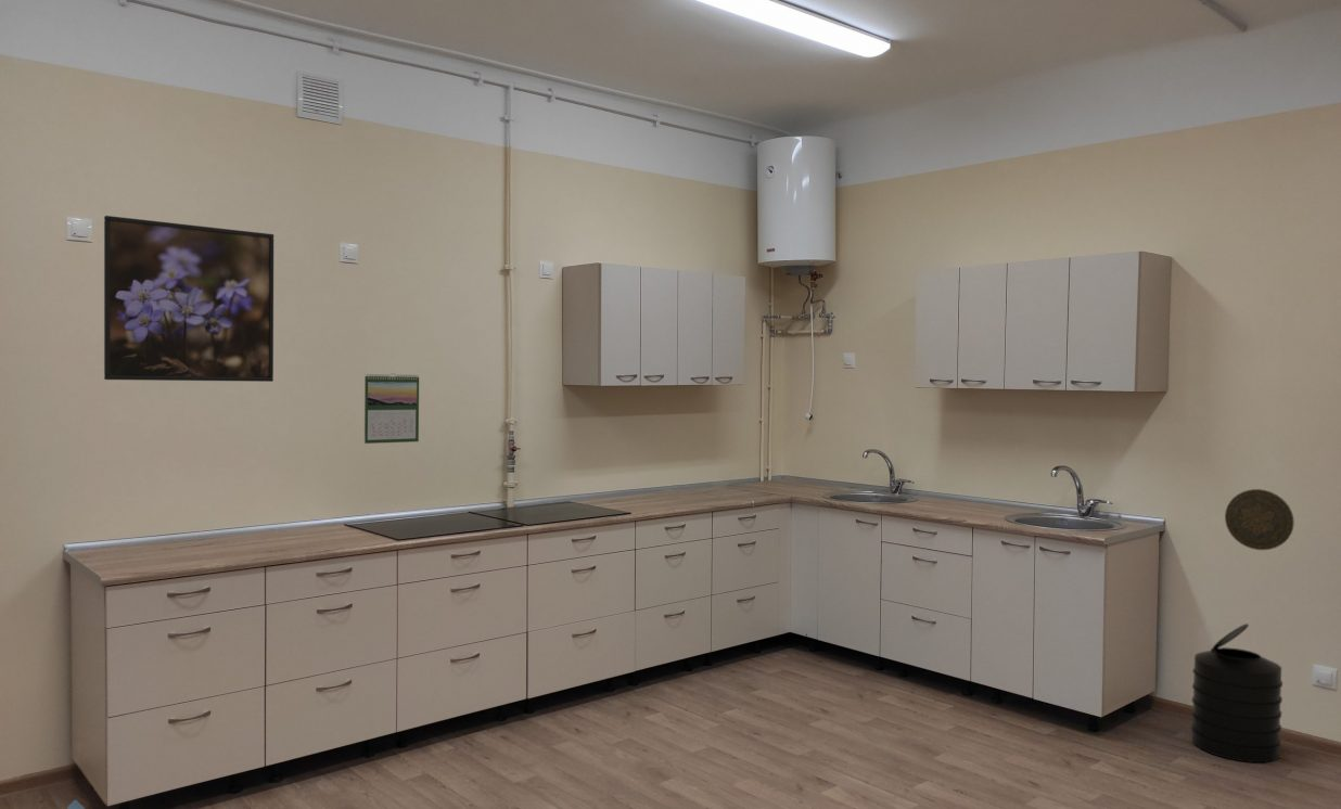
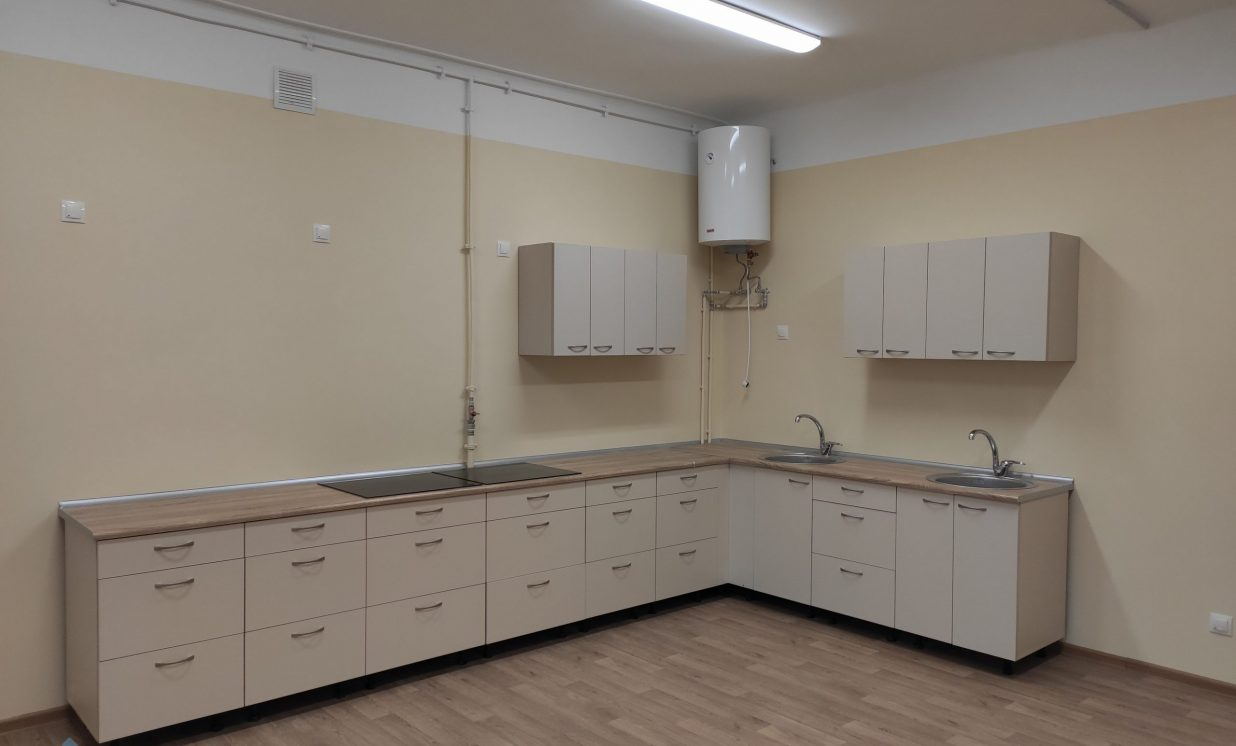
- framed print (193, 303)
- decorative plate (1257, 519)
- trash can (1236, 684)
- calendar (392, 408)
